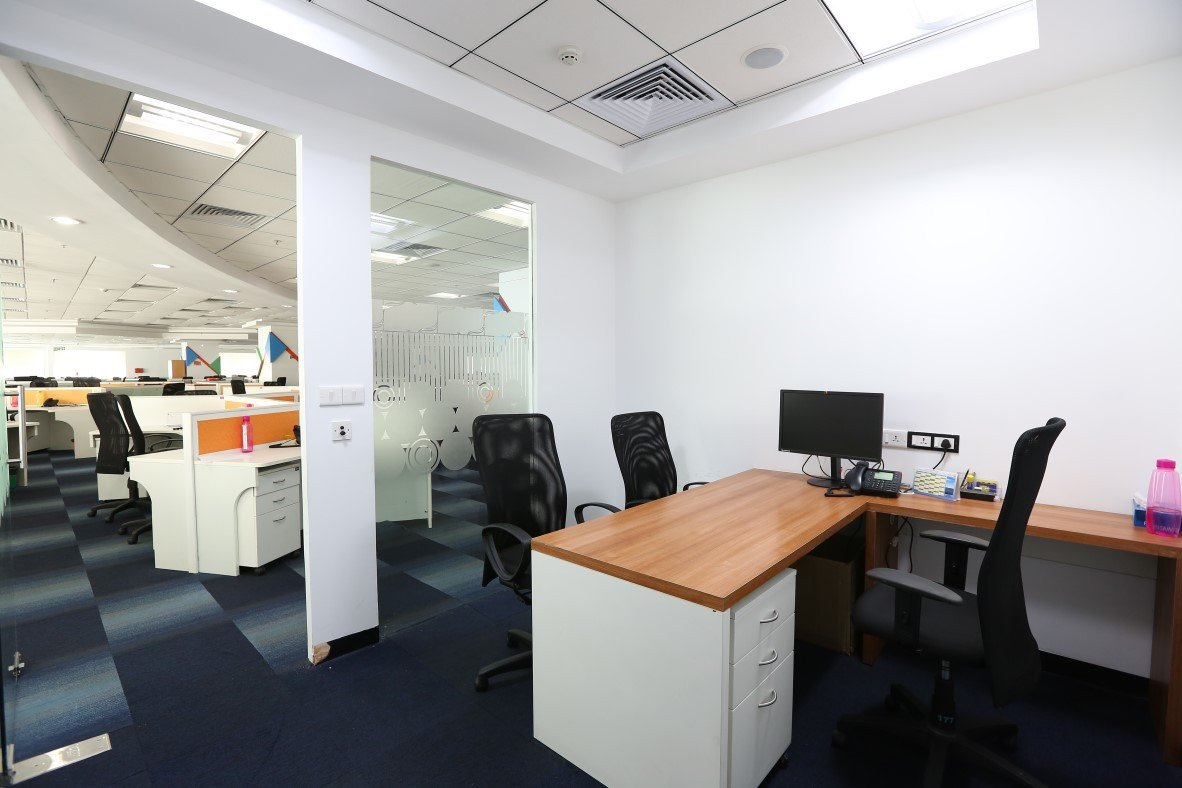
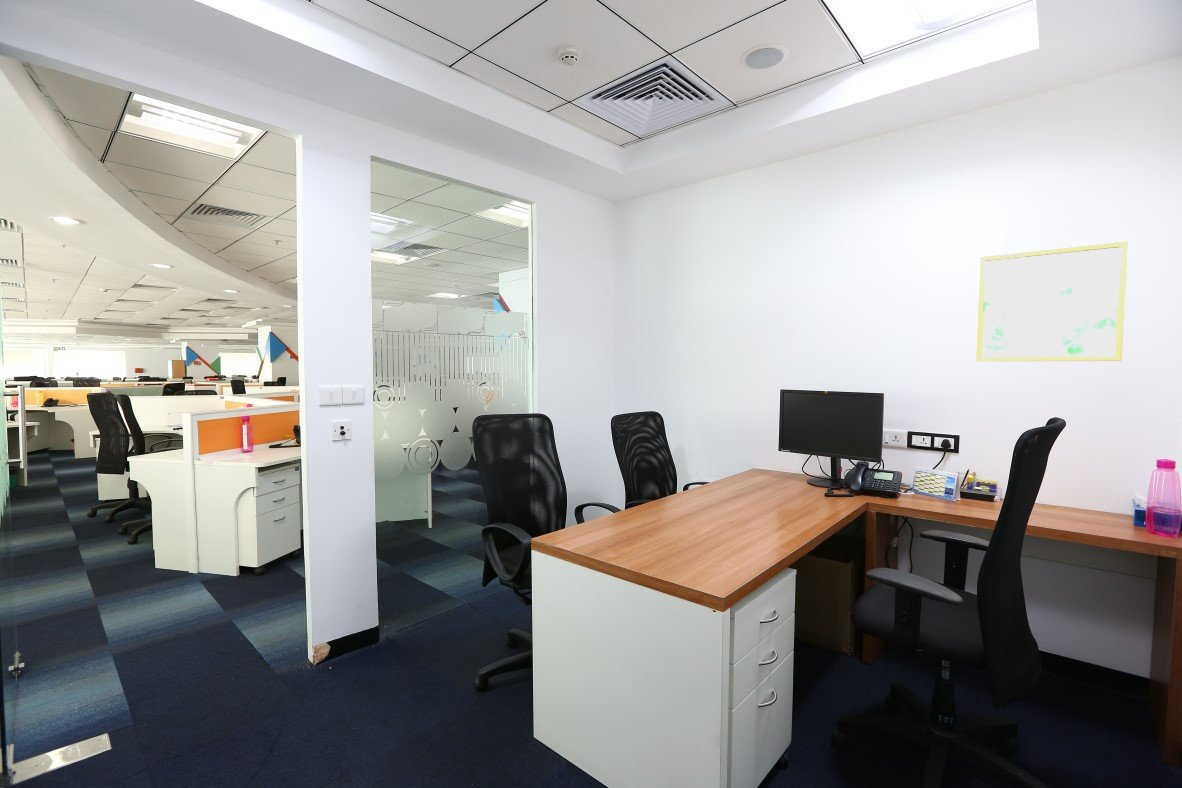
+ wall art (1046, 305)
